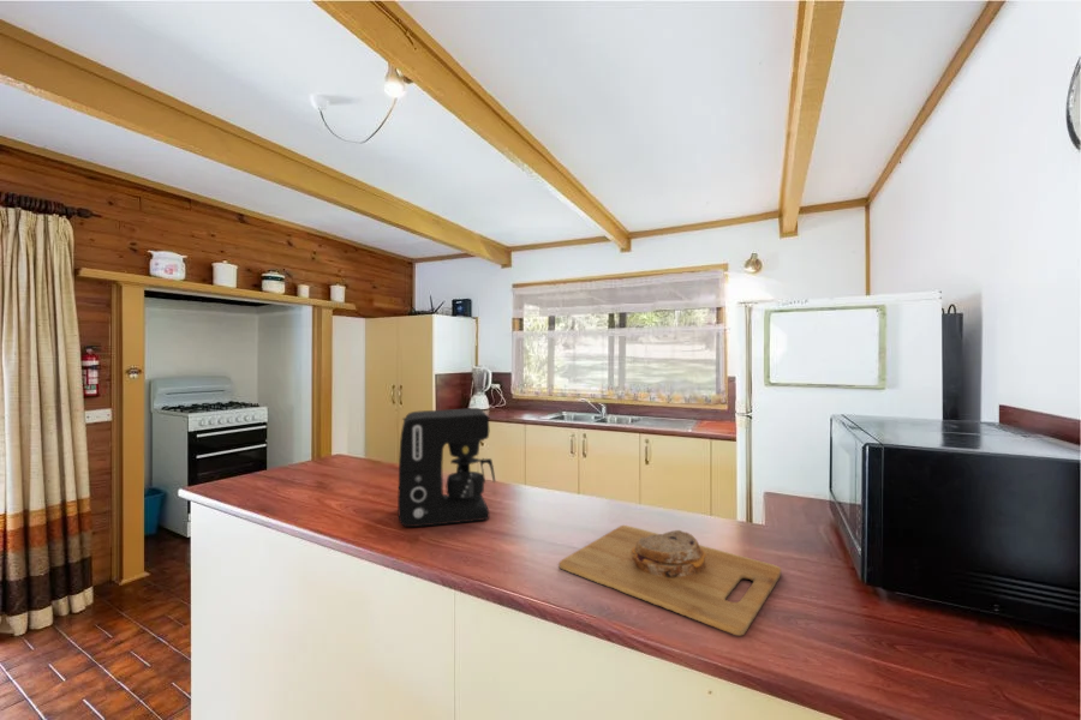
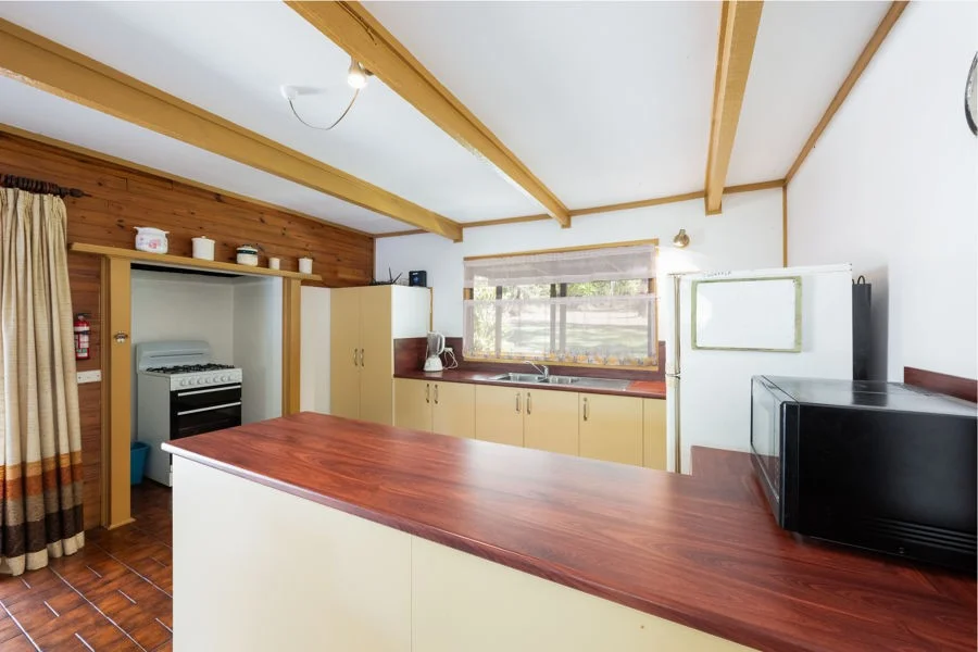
- coffee maker (450, 462)
- cutting board (668, 552)
